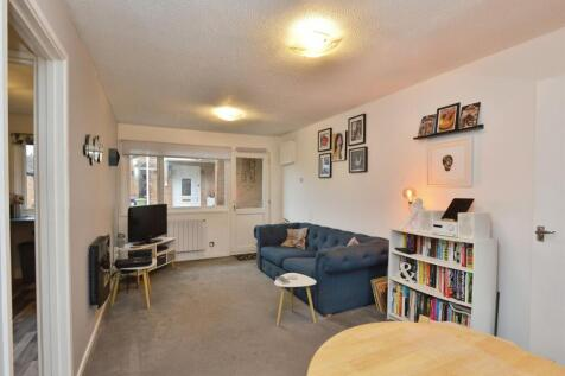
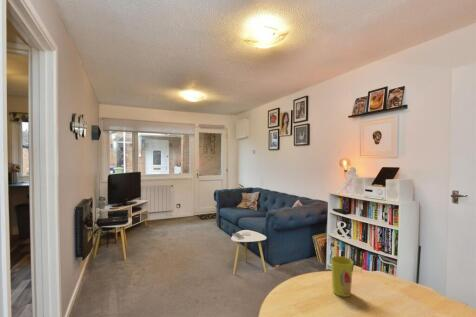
+ cup (341, 276)
